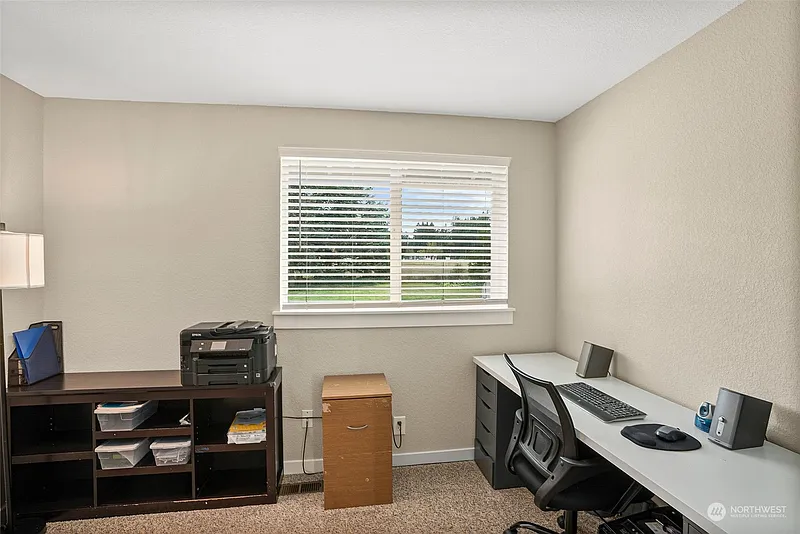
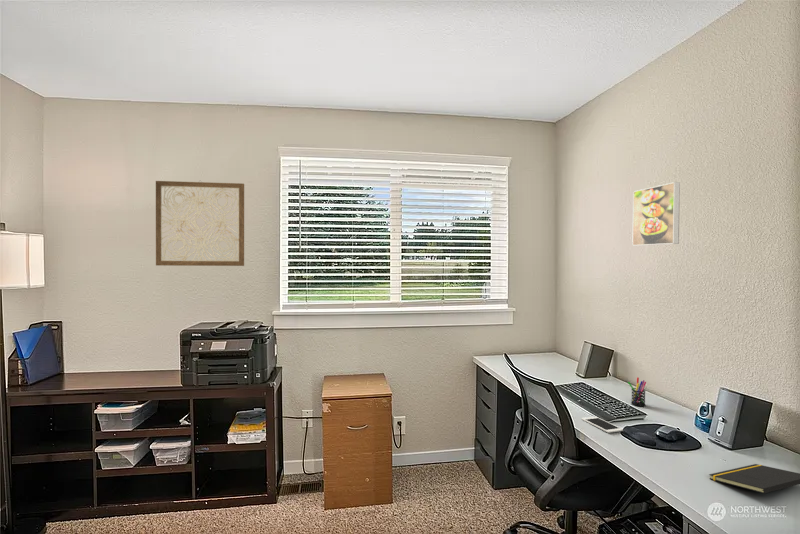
+ cell phone (601, 424)
+ notepad (759, 477)
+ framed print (654, 216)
+ wall art (197, 225)
+ pen holder (636, 391)
